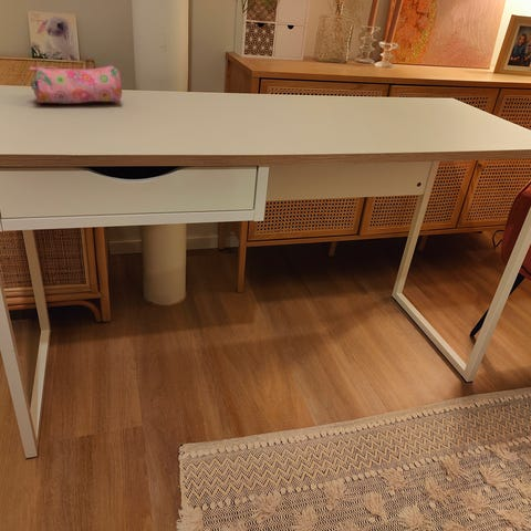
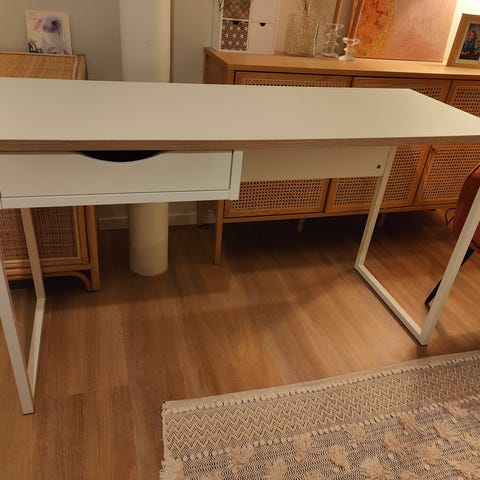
- pencil case (76, 84)
